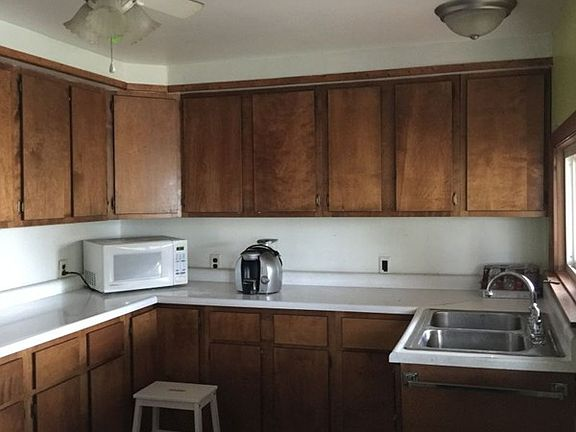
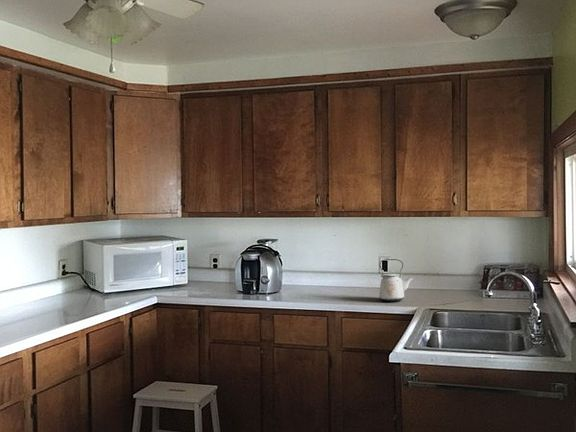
+ kettle (396, 279)
